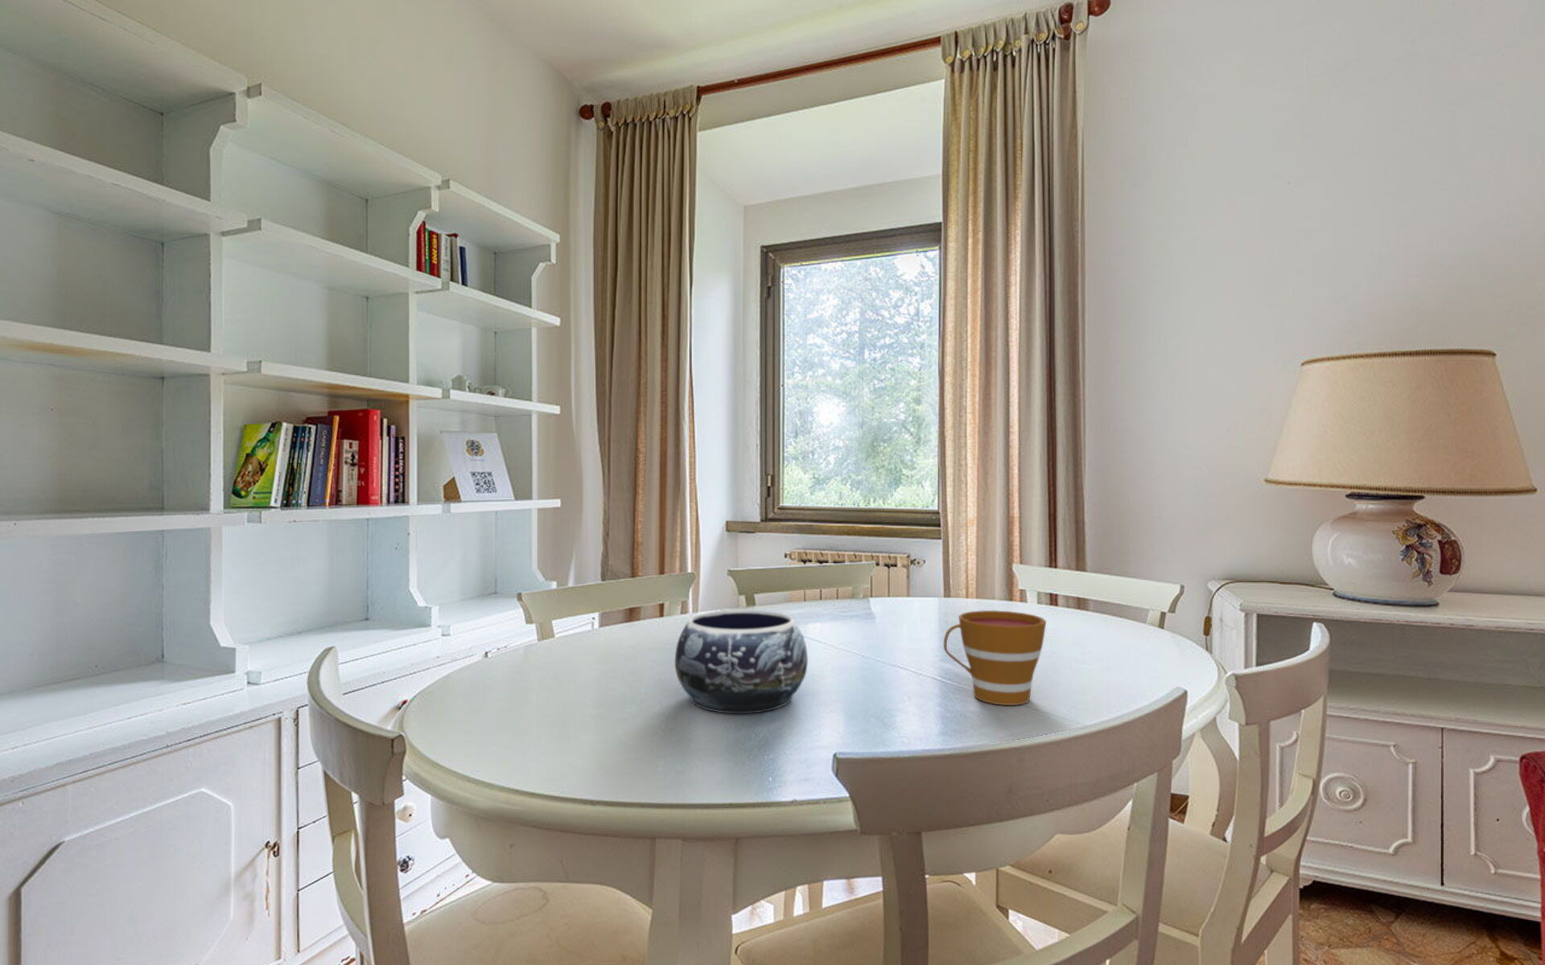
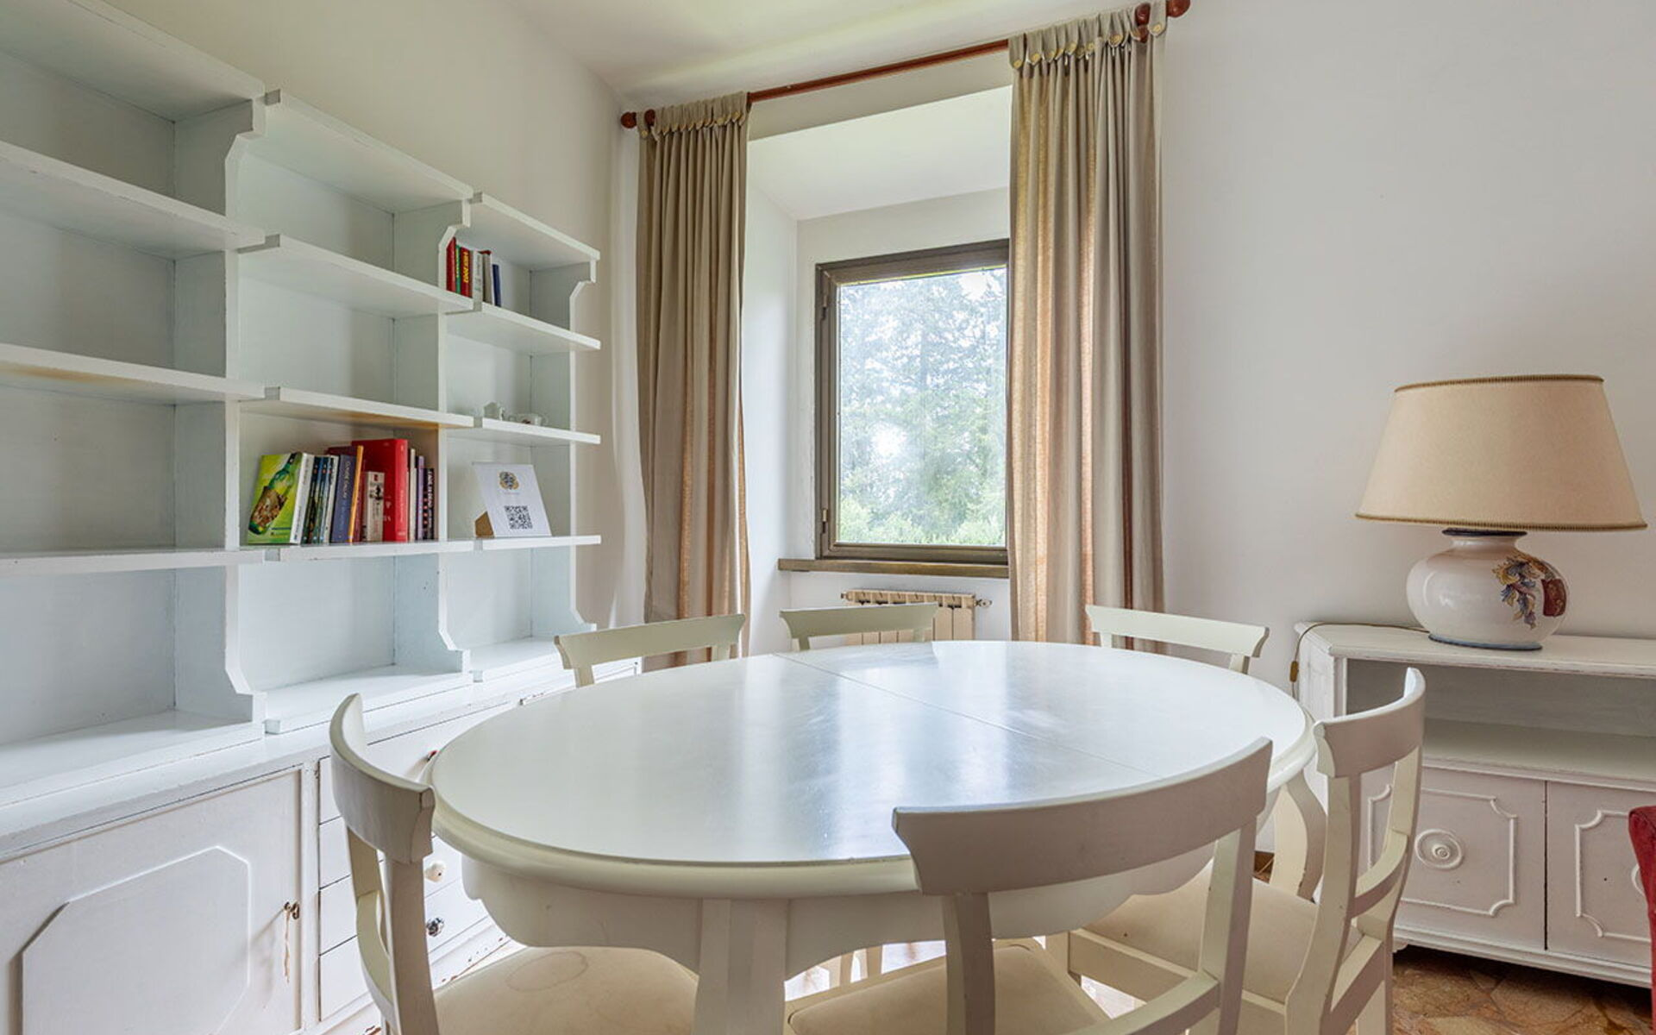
- decorative bowl (741, 658)
- cup (993, 657)
